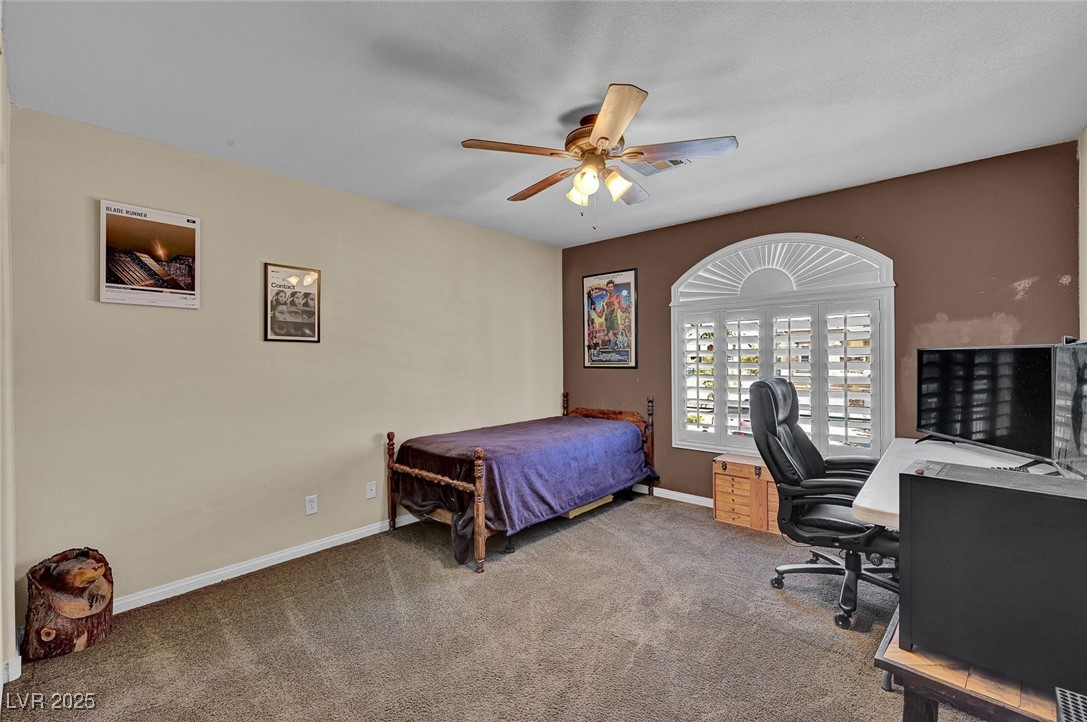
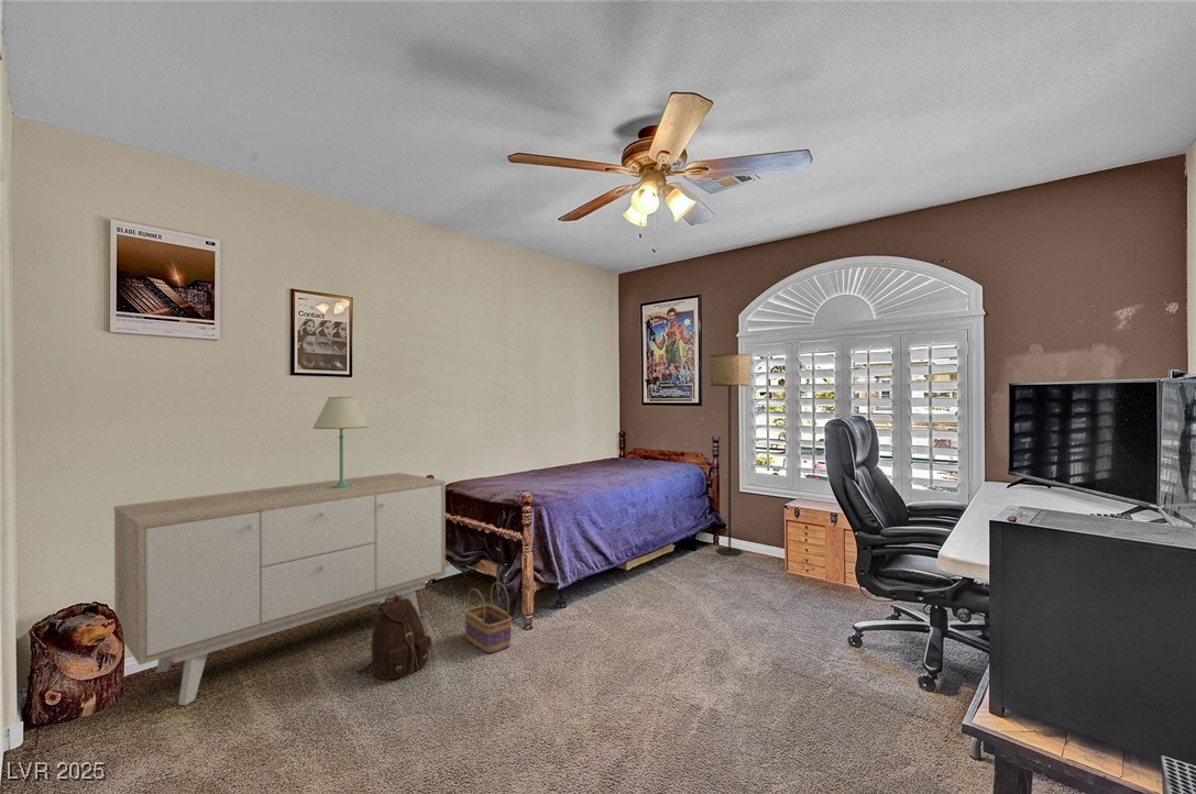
+ basket (487, 614)
+ floor lamp (729, 453)
+ backpack (398, 631)
+ sideboard (301, 567)
+ table lamp (341, 441)
